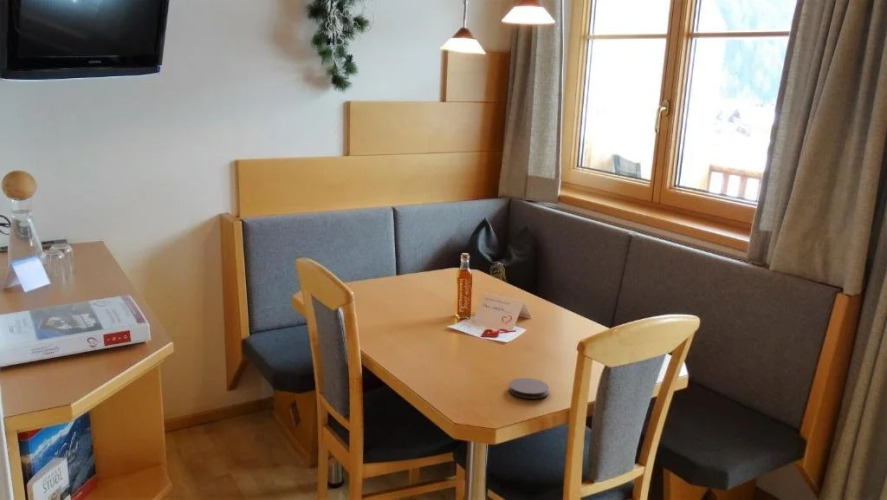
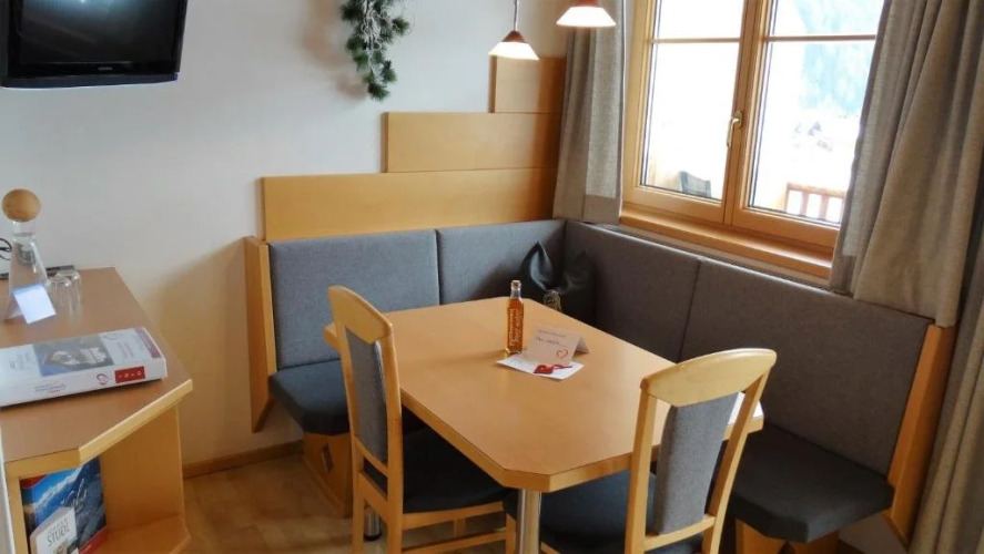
- coaster (528, 388)
